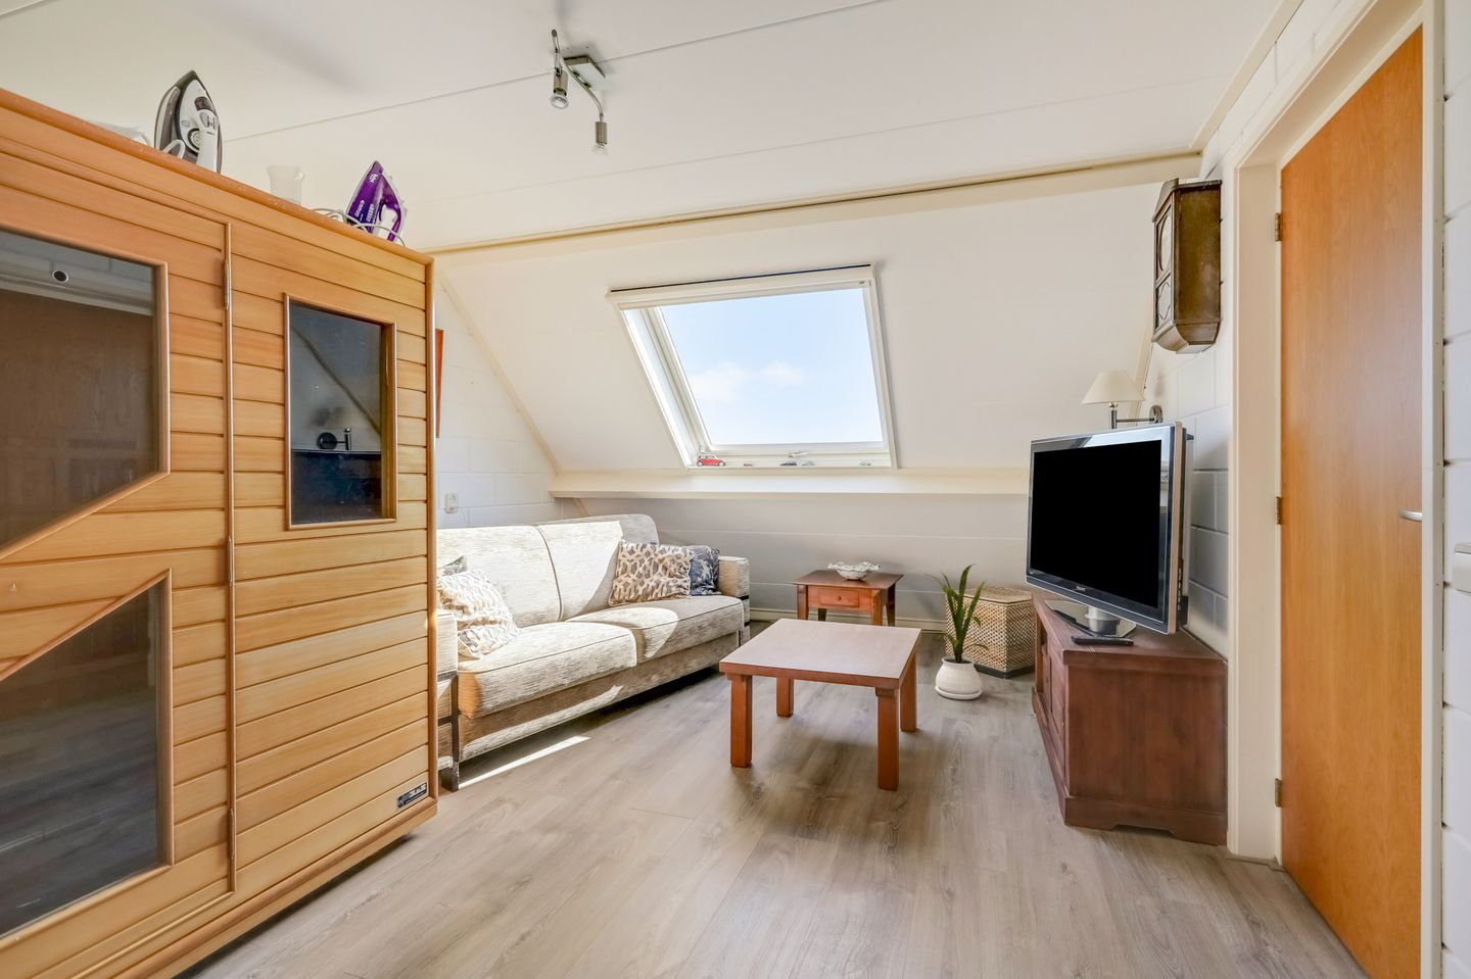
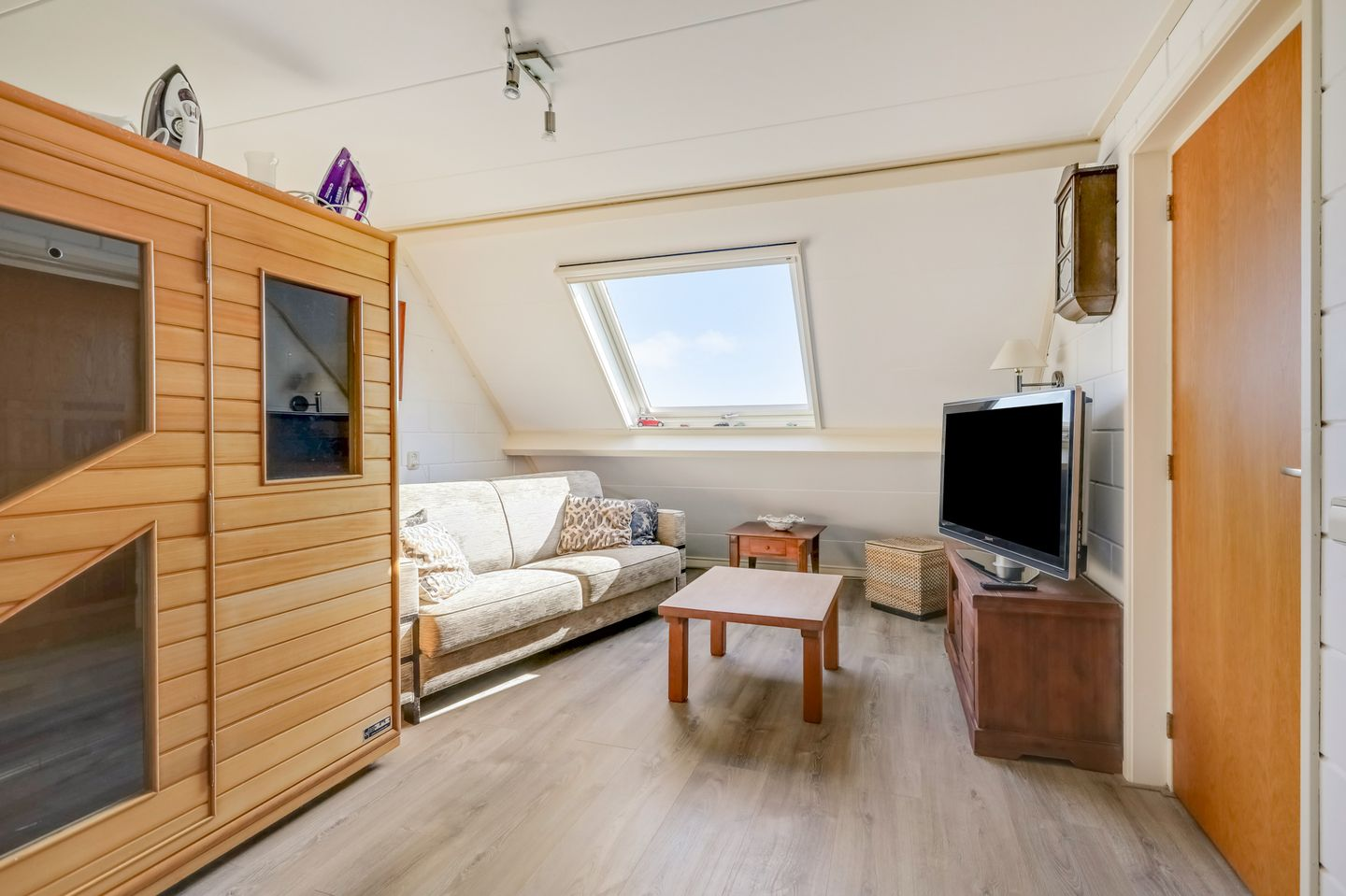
- house plant (958, 627)
